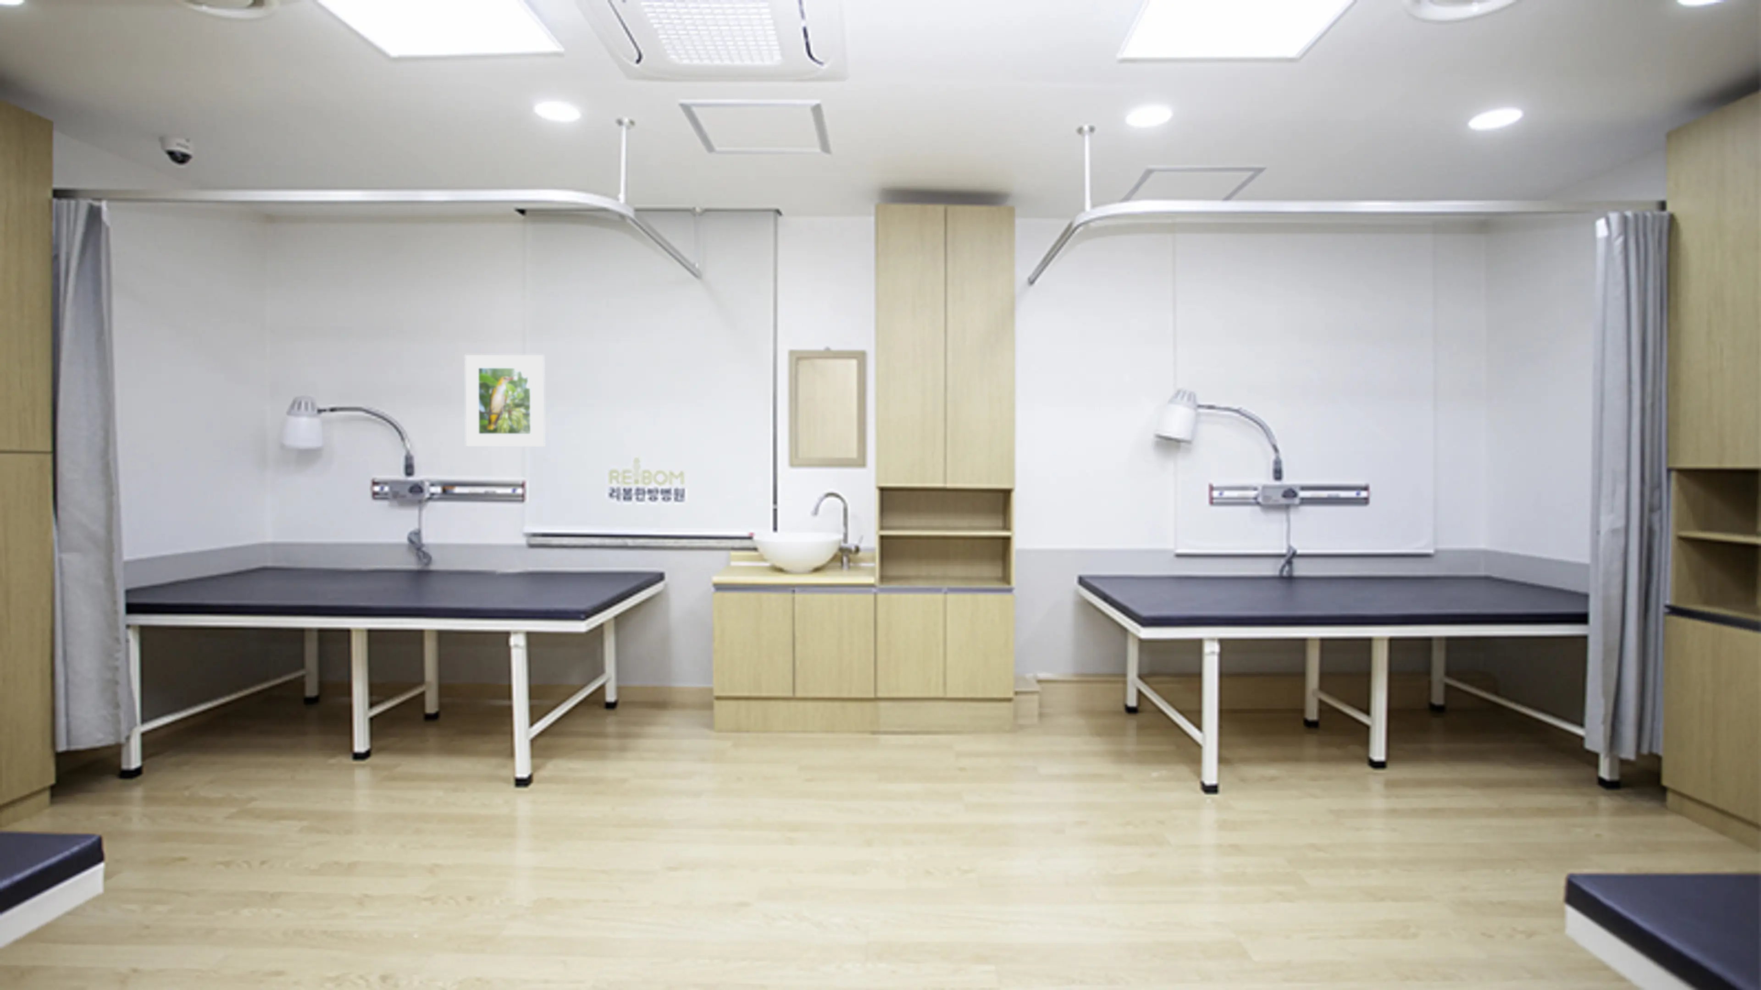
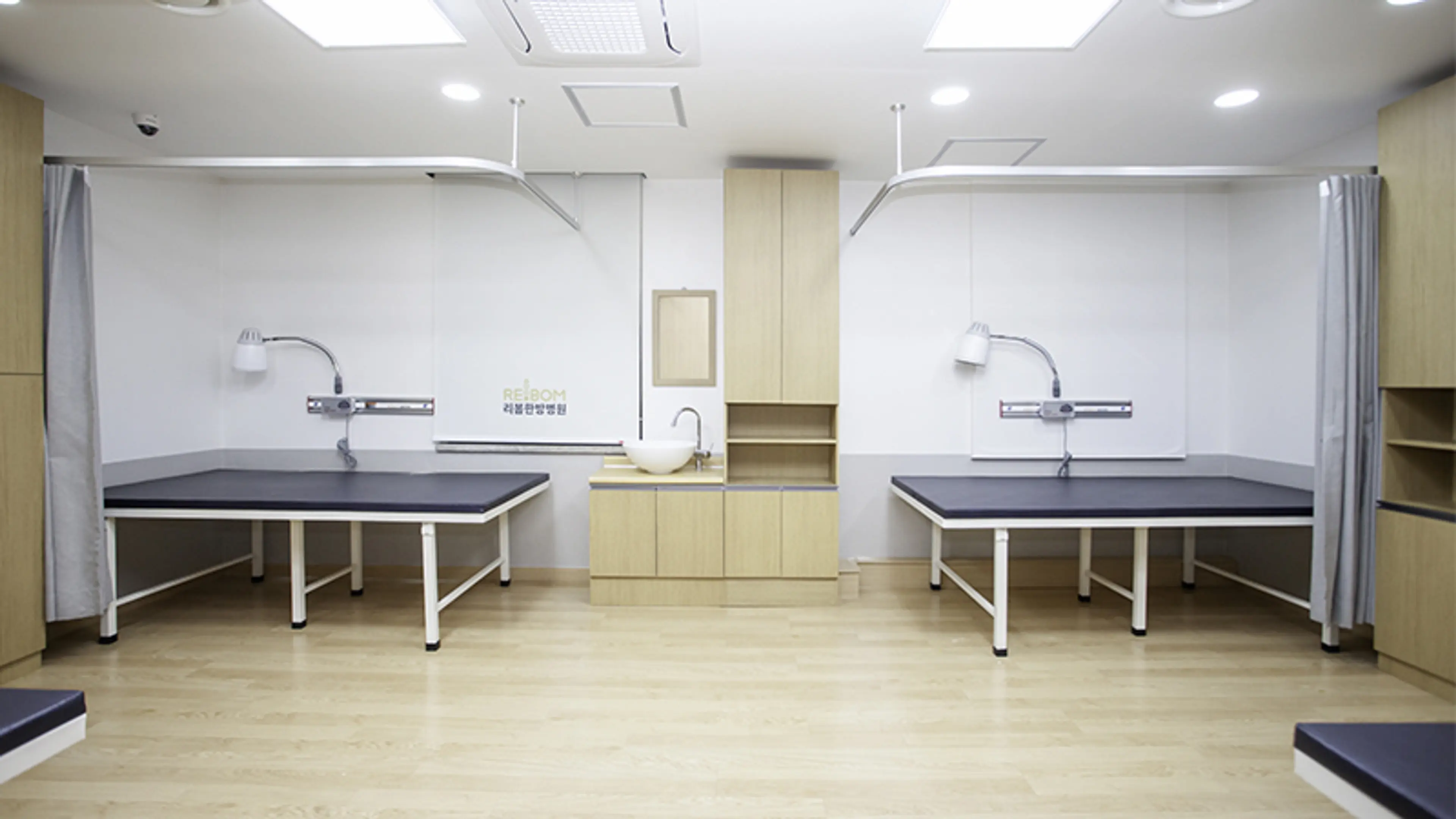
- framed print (504, 400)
